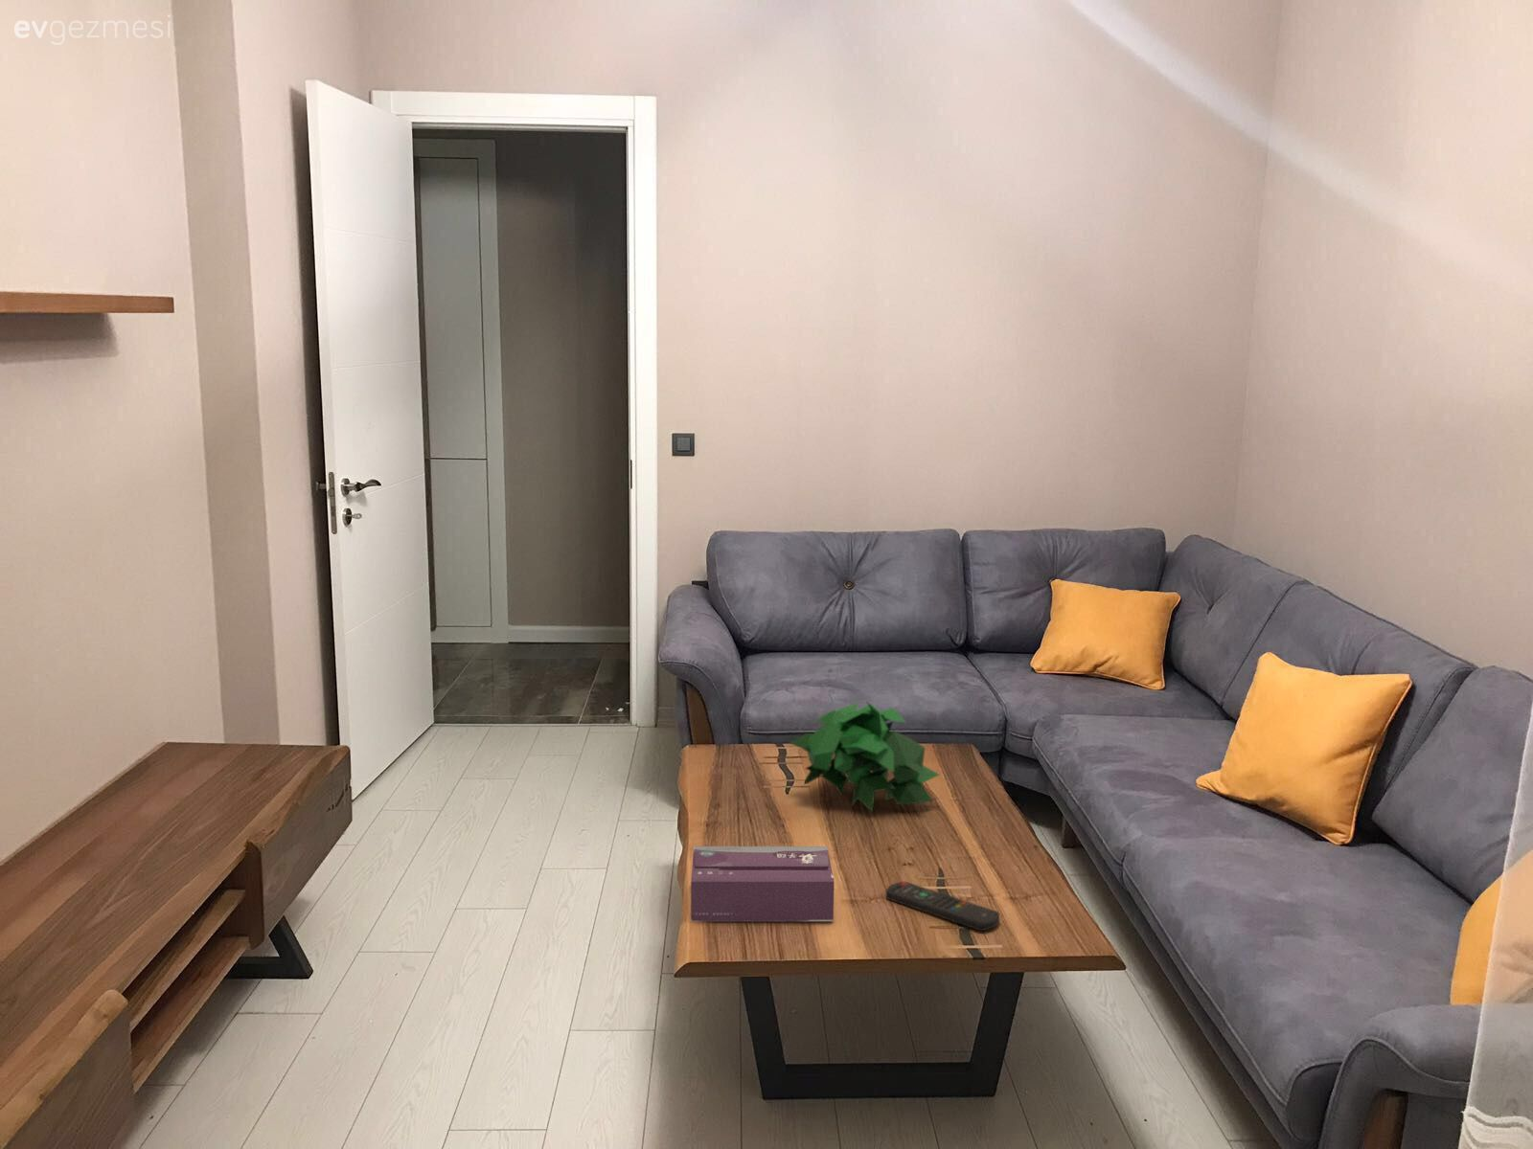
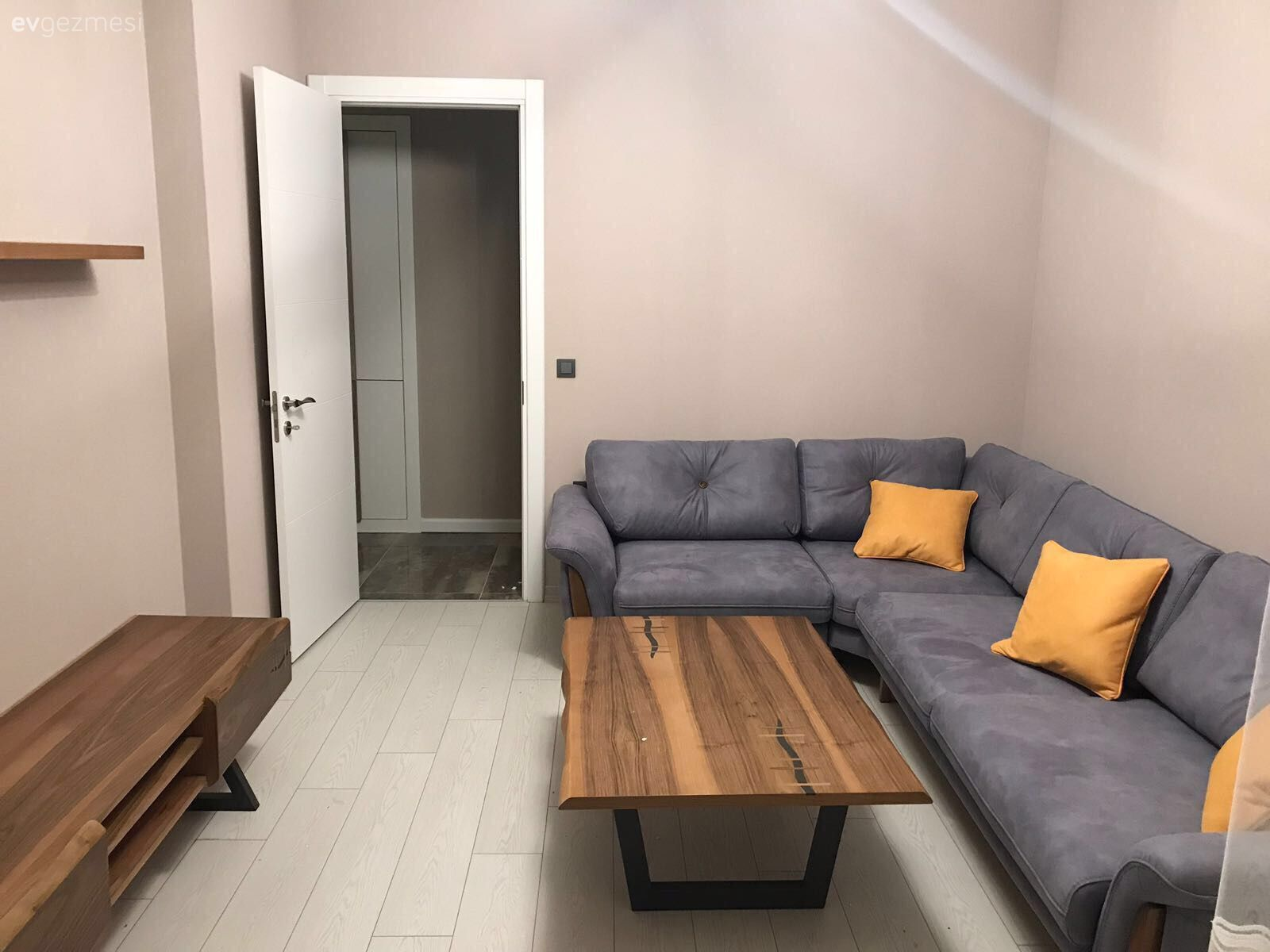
- remote control (940, 904)
- tissue box (760, 882)
- plant (863, 747)
